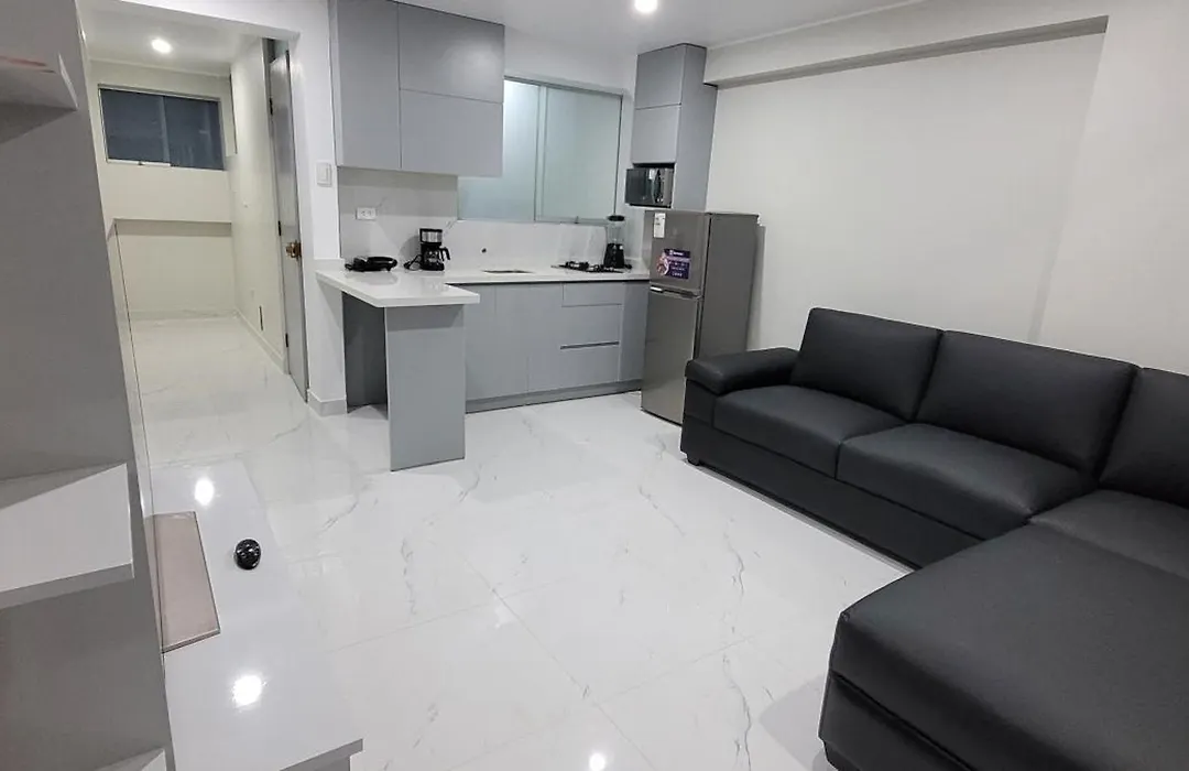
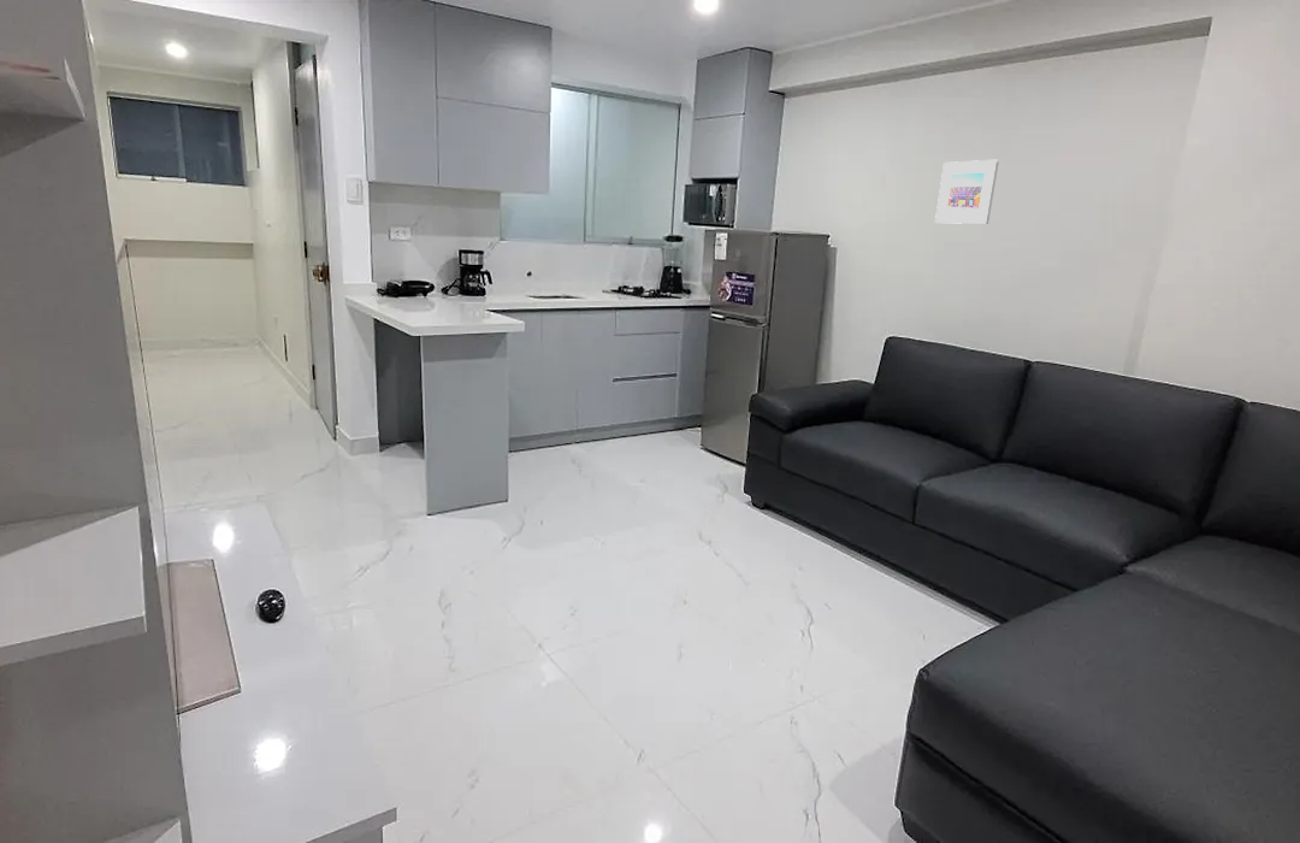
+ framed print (965, 193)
